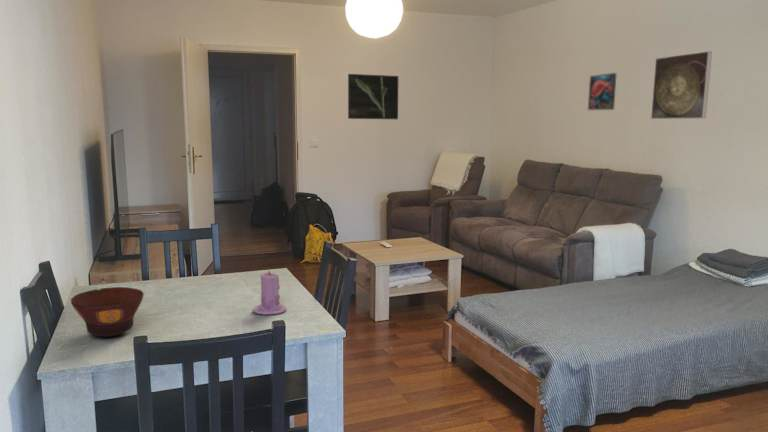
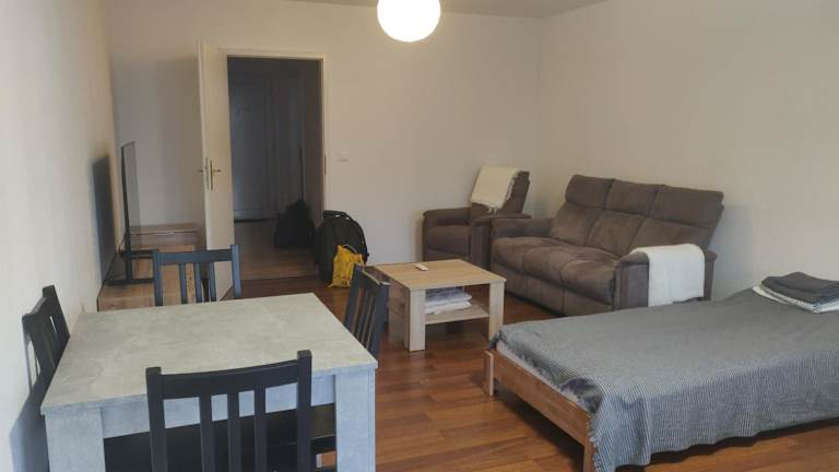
- bowl (109, 315)
- candle (268, 288)
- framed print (679, 87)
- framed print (601, 92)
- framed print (373, 97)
